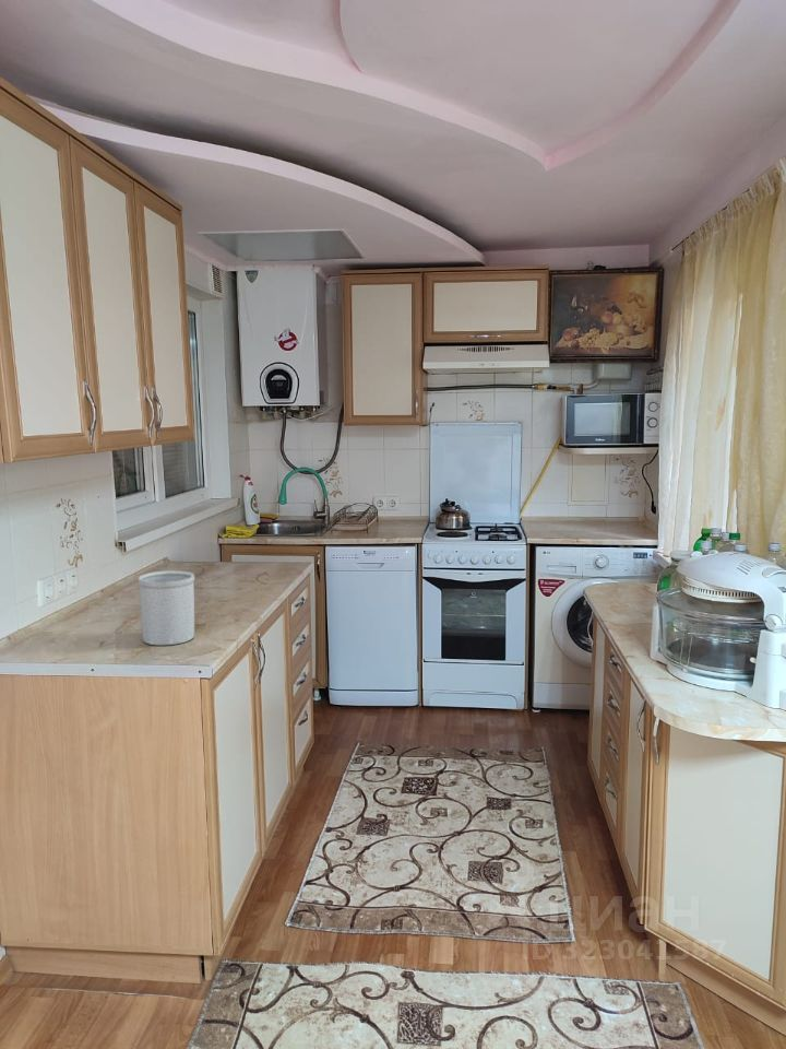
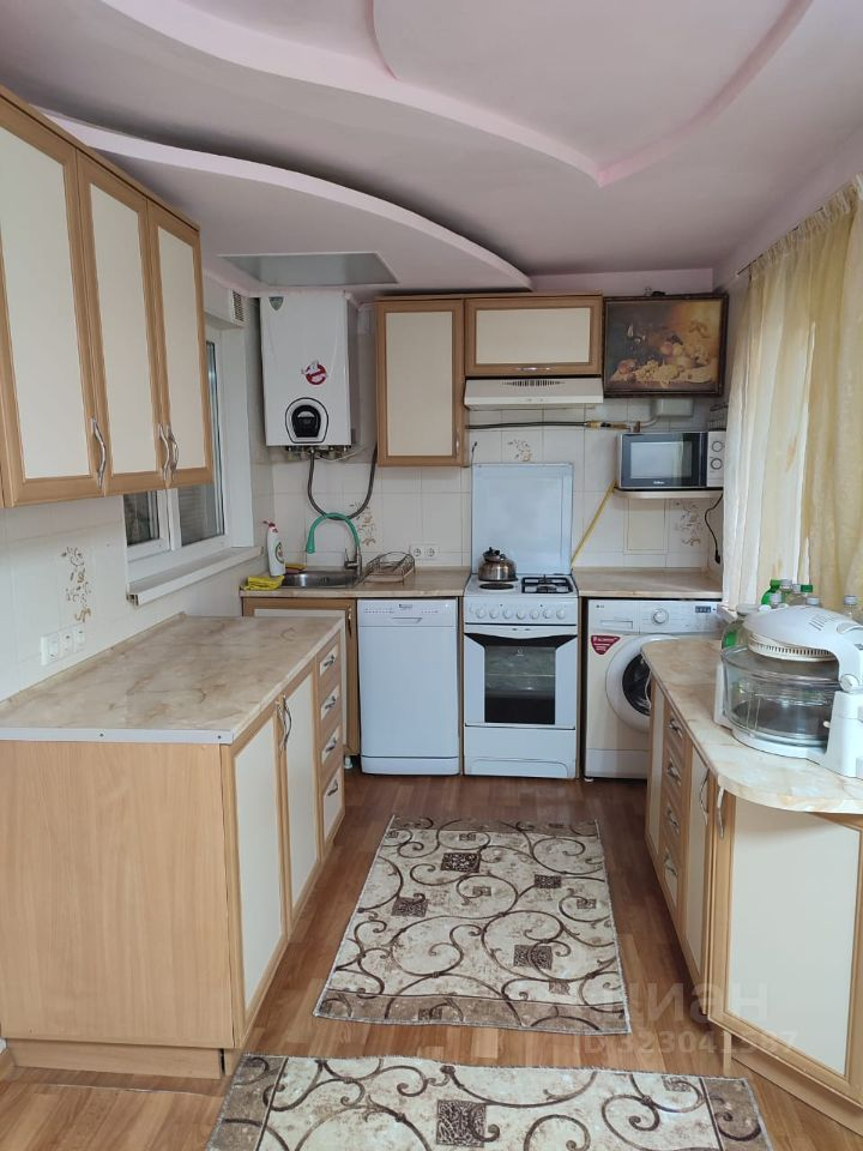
- utensil holder (167, 606)
